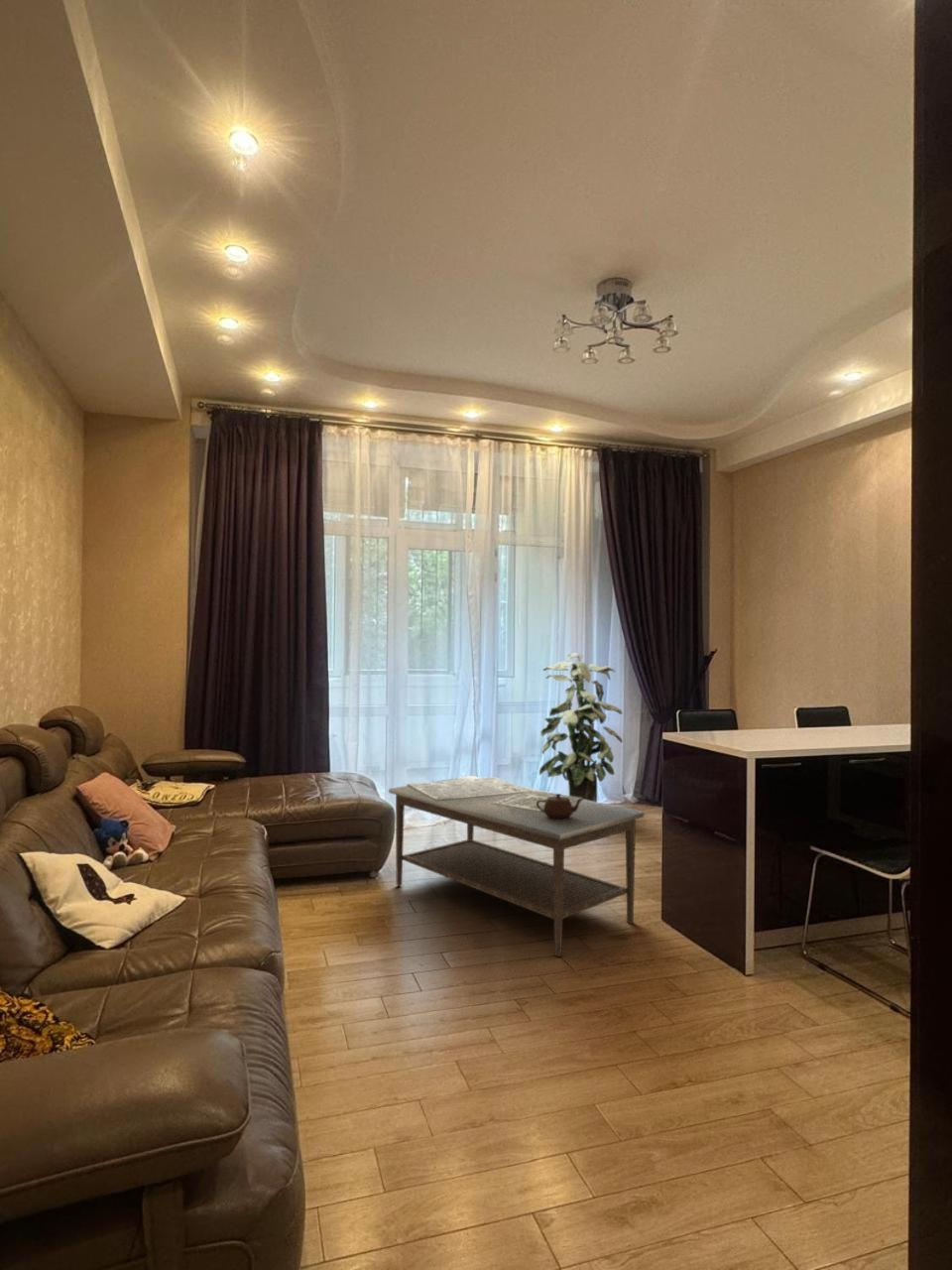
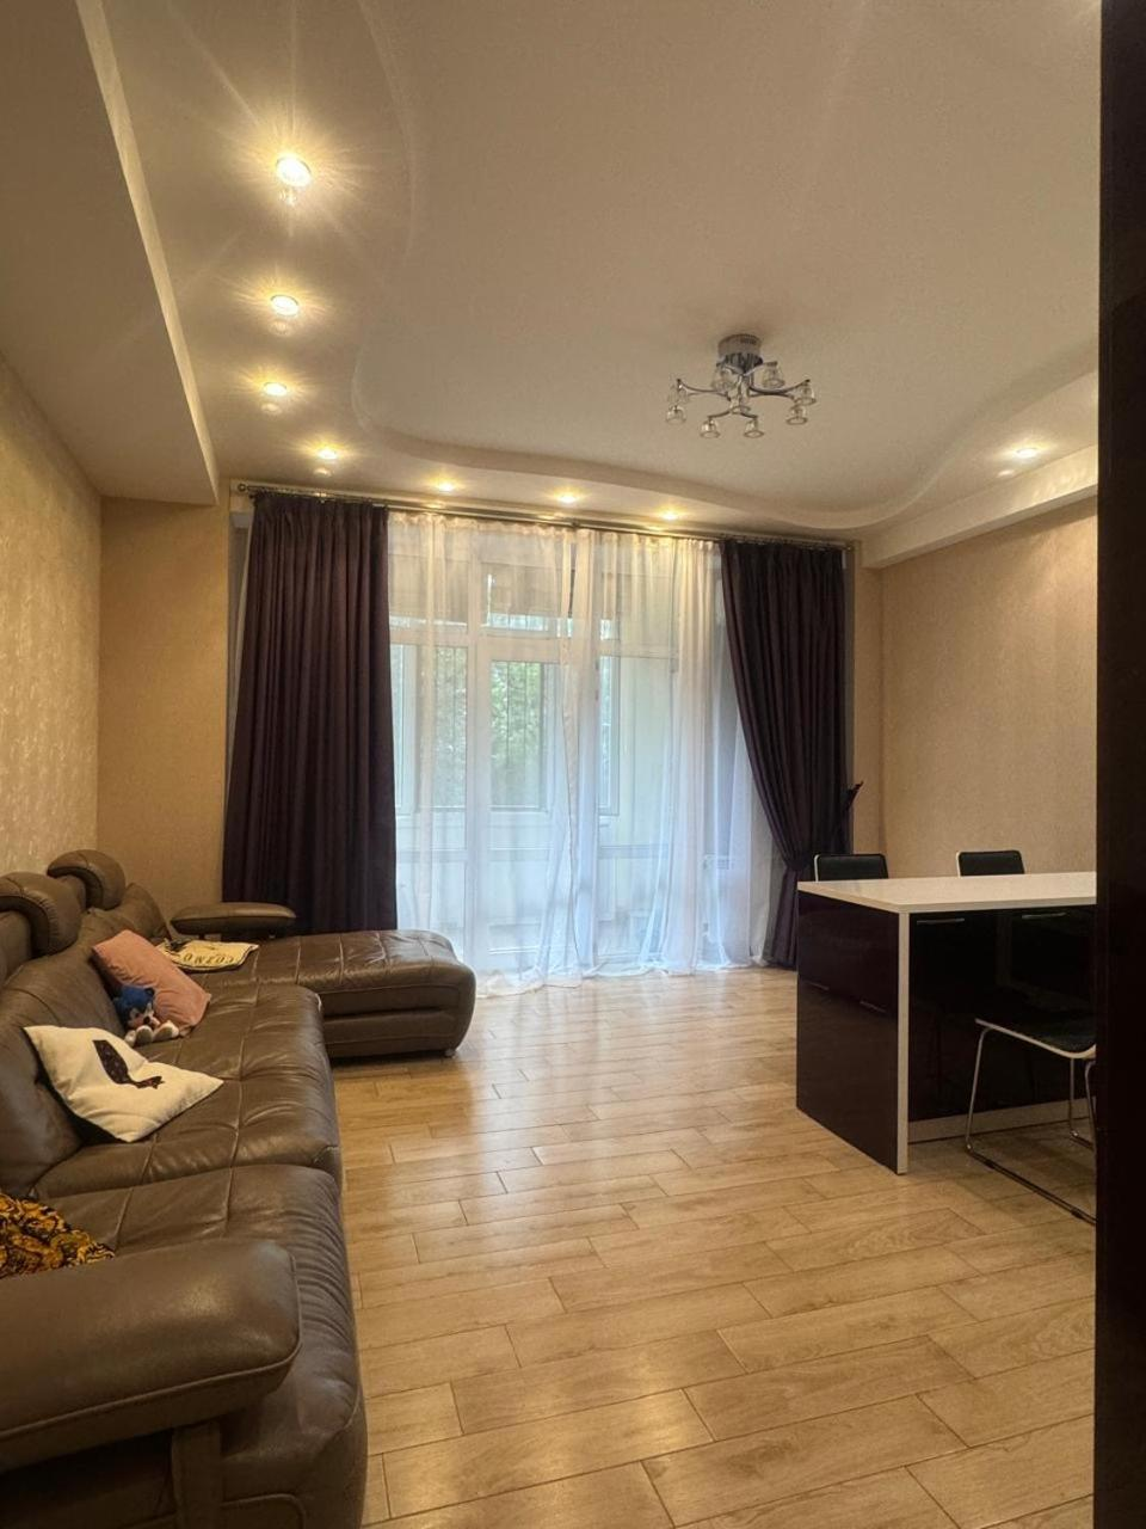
- coffee table (510, 835)
- indoor plant (578, 736)
